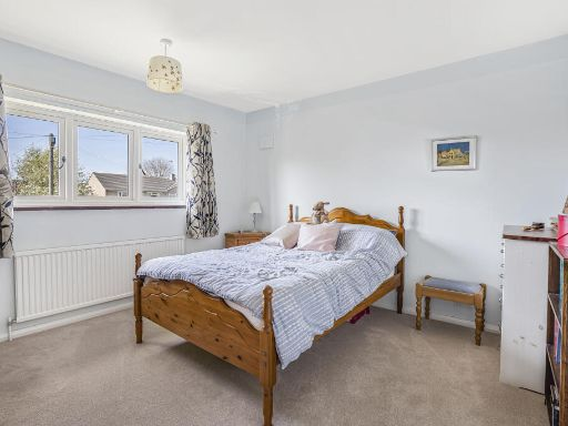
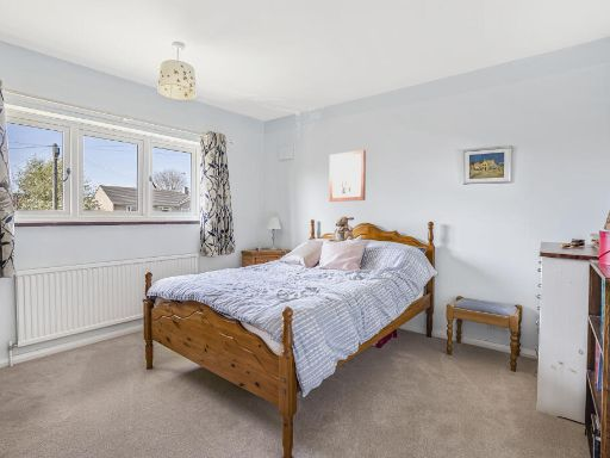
+ wall art (347, 177)
